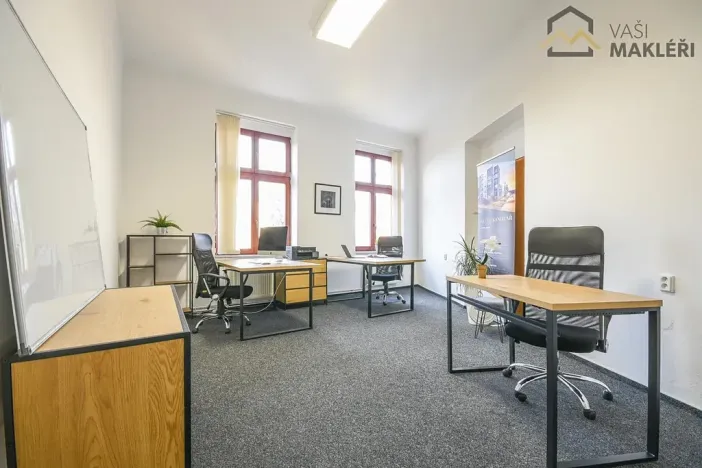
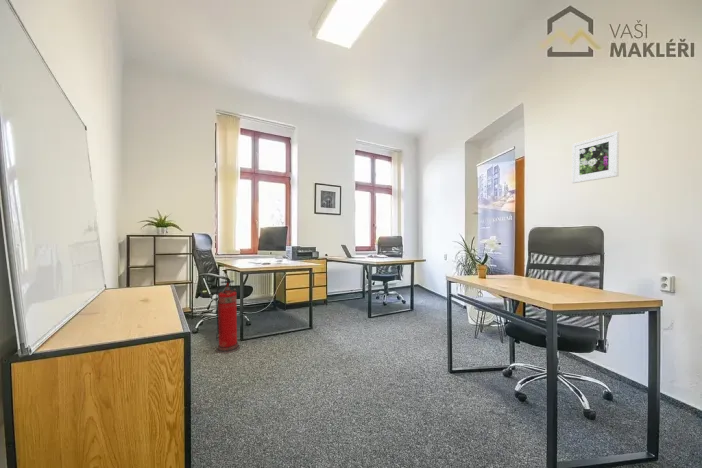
+ fire extinguisher (227, 314)
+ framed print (593, 159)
